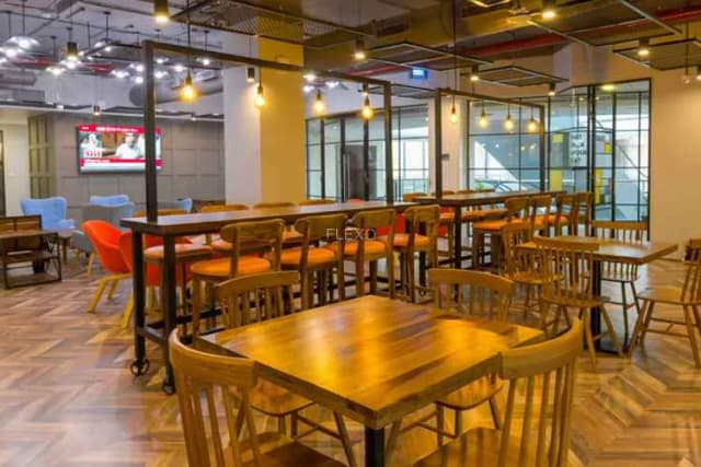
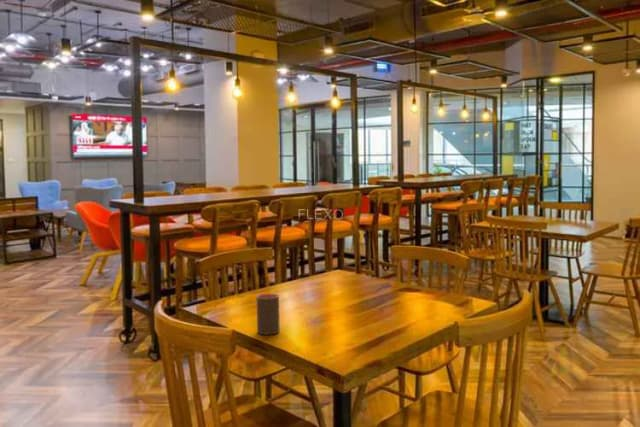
+ cup (268, 313)
